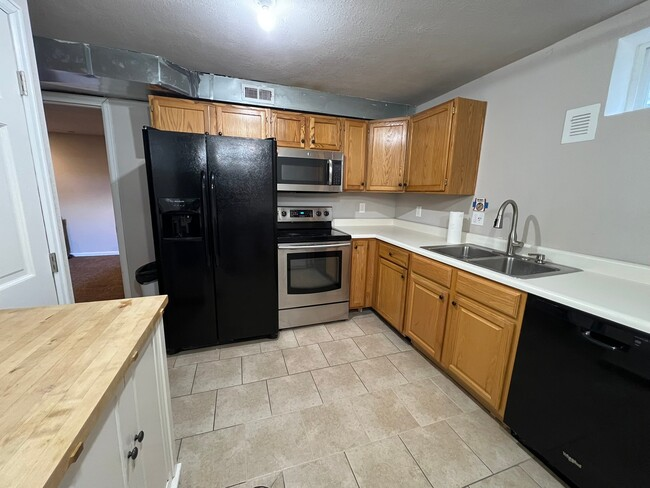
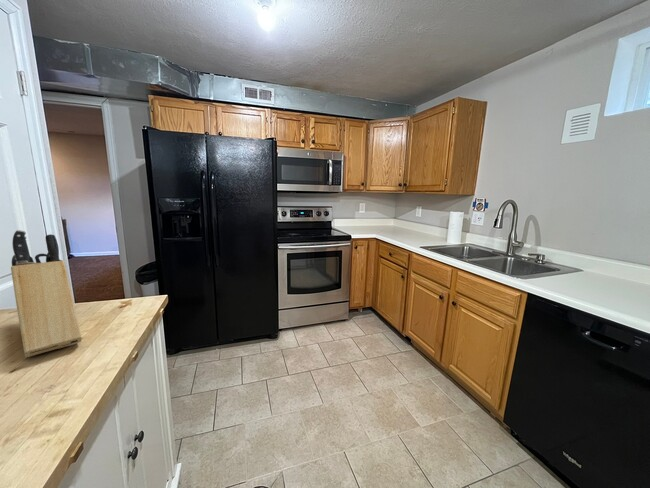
+ knife block (41, 284)
